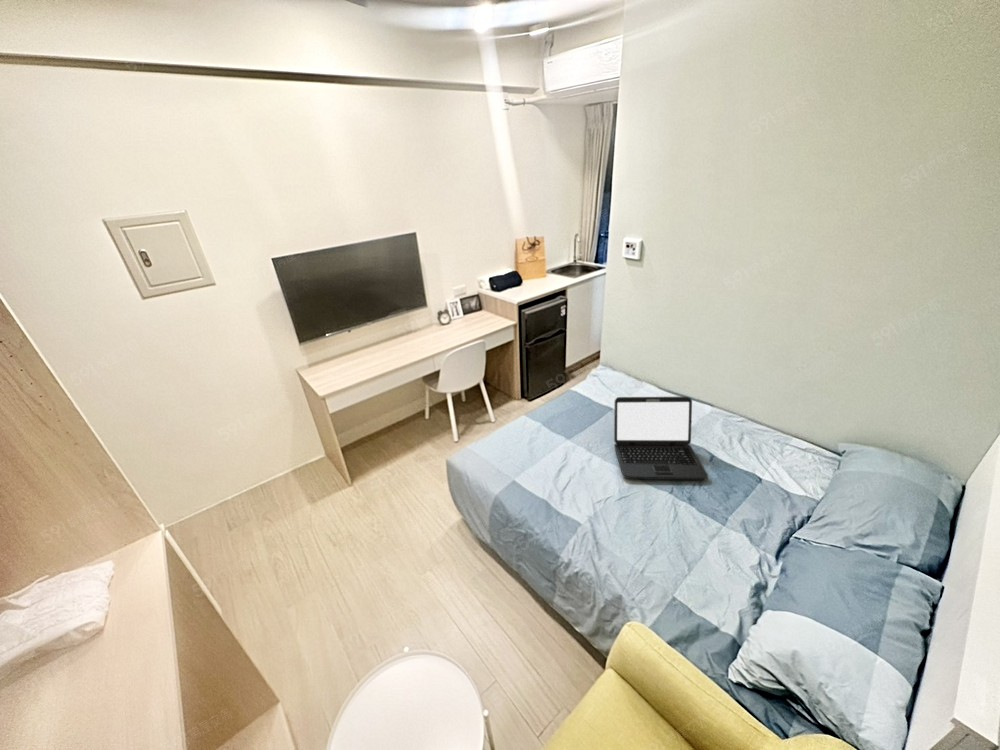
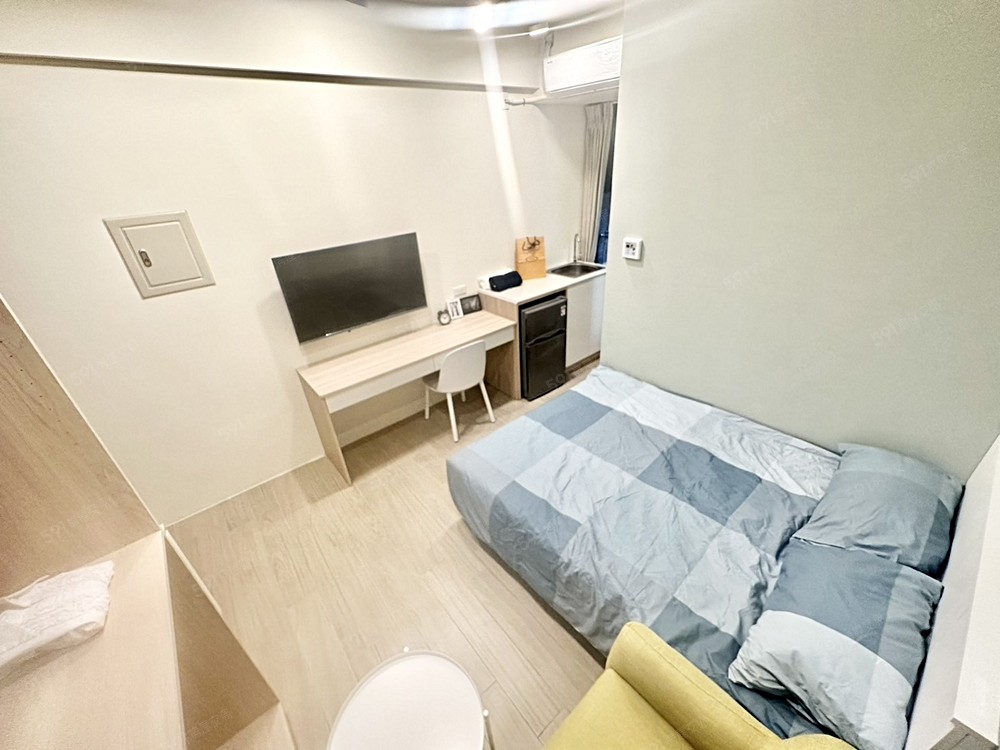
- laptop (658, 436)
